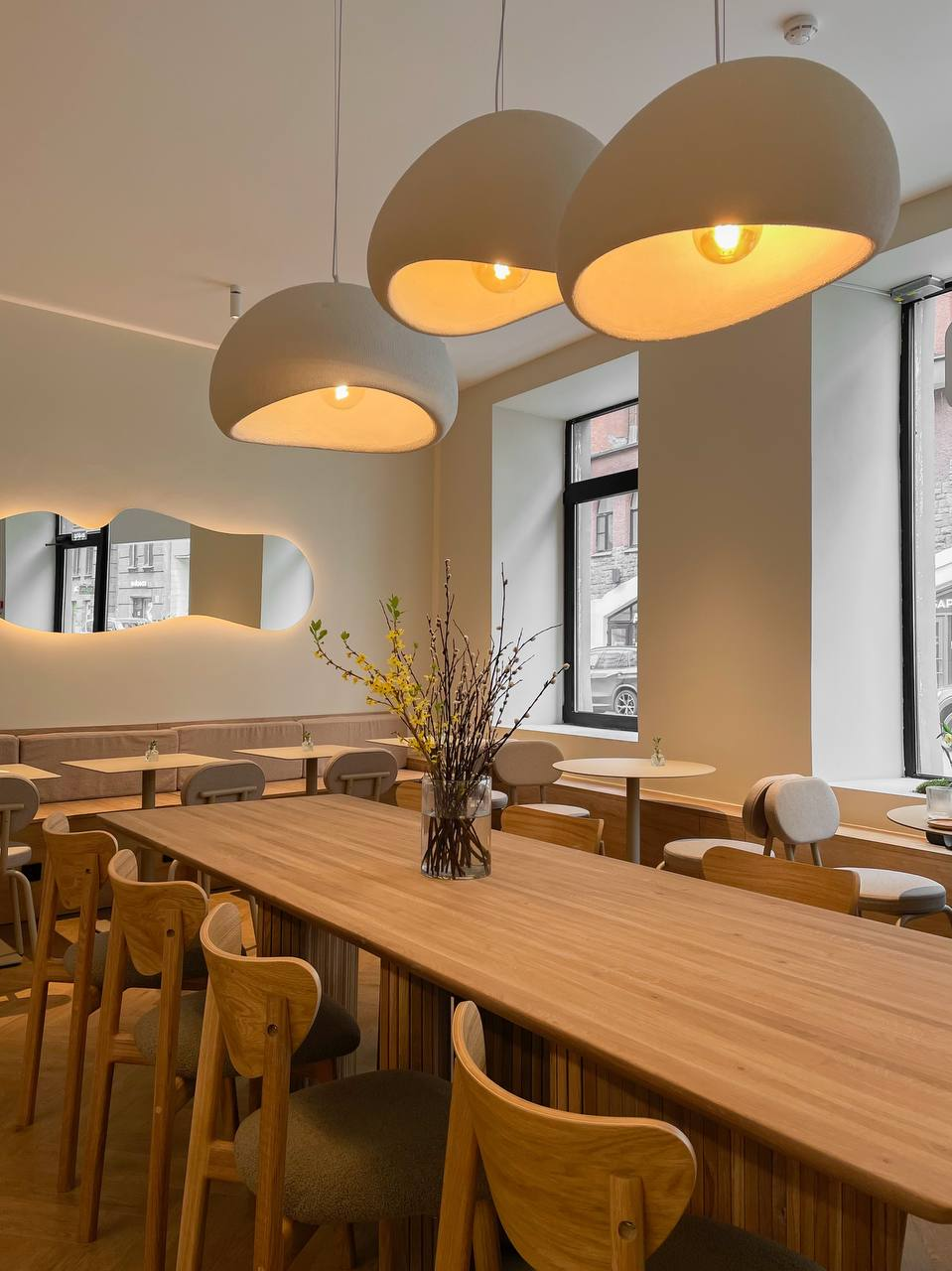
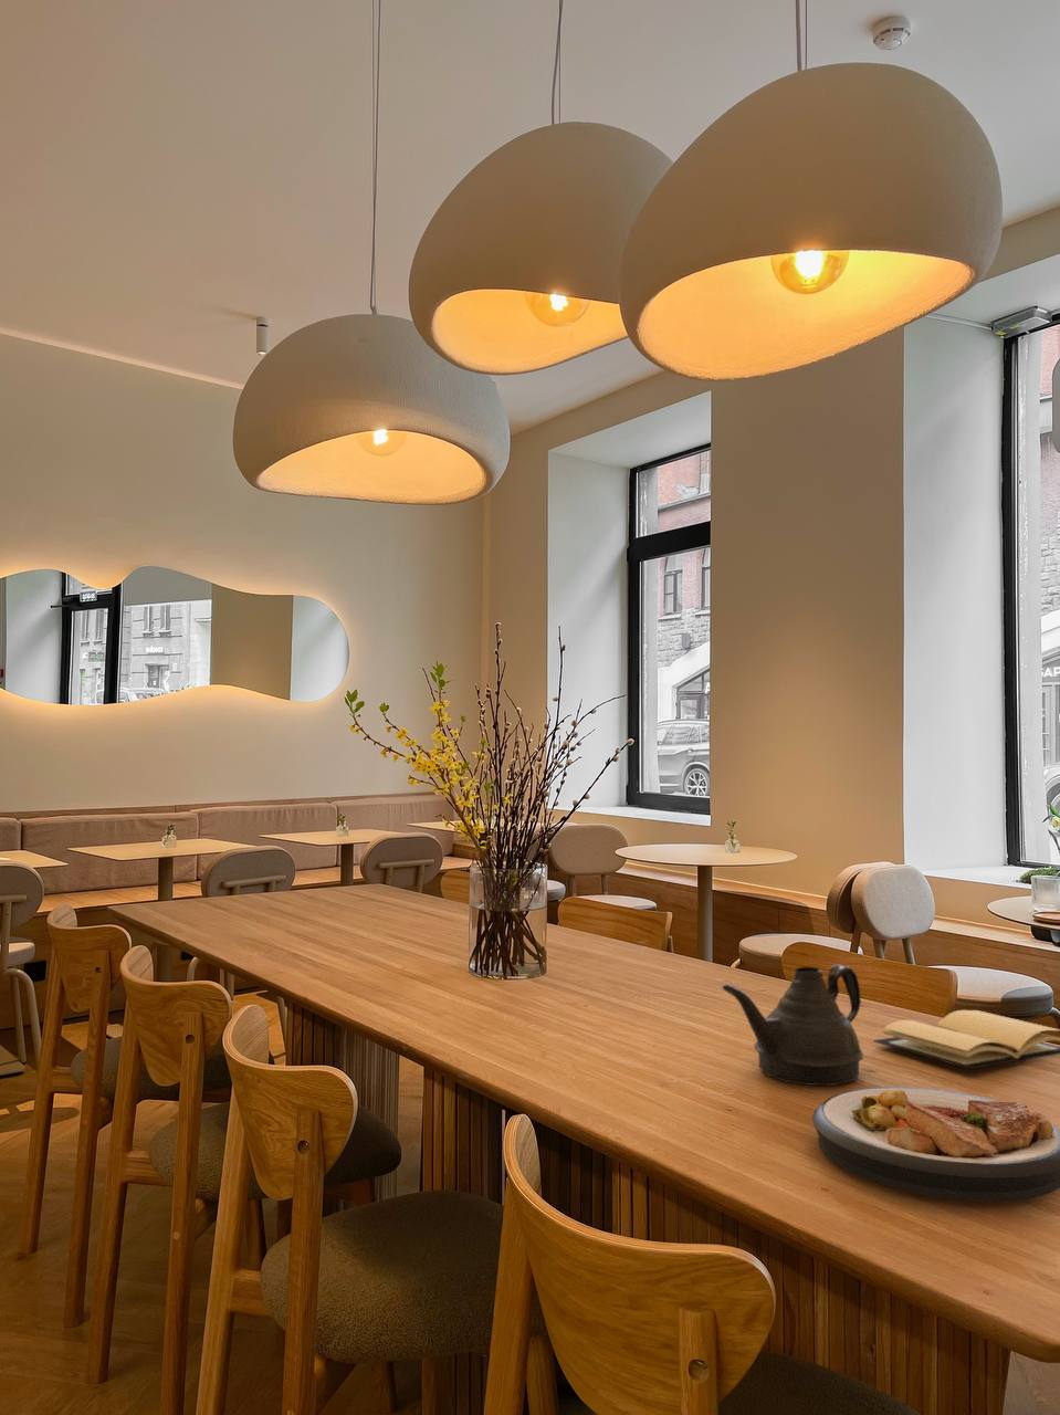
+ plate (938, 1127)
+ teapot (791, 1022)
+ book (970, 1035)
